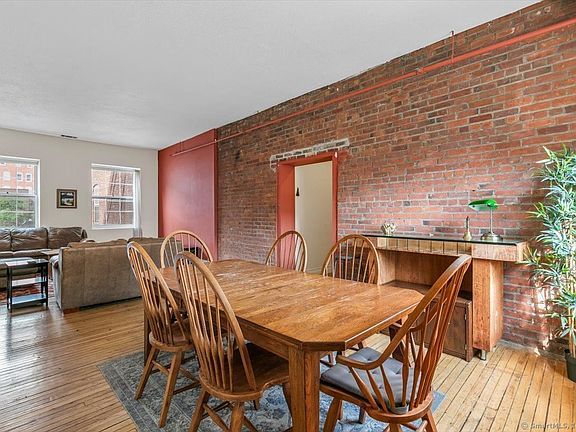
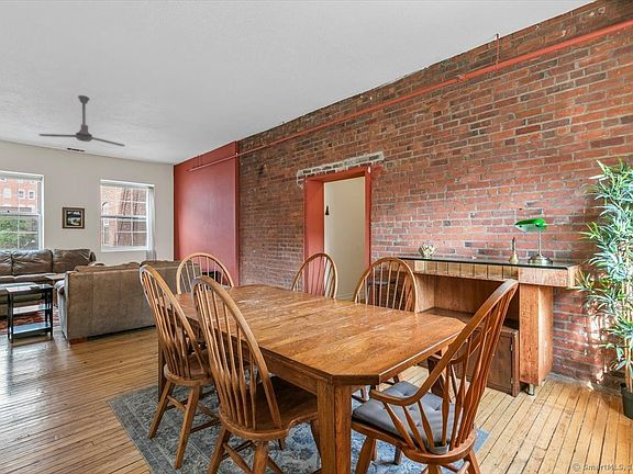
+ ceiling fan (84, 115)
